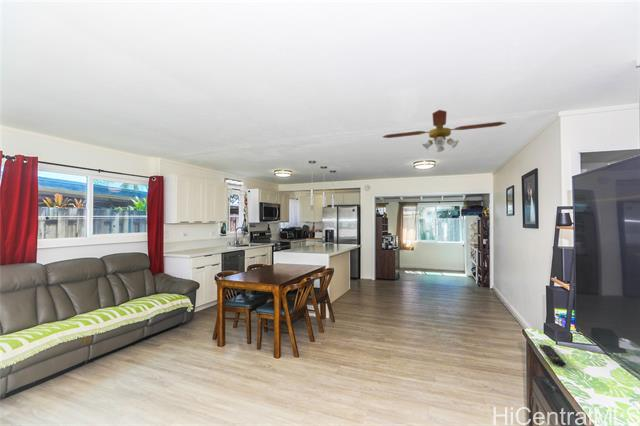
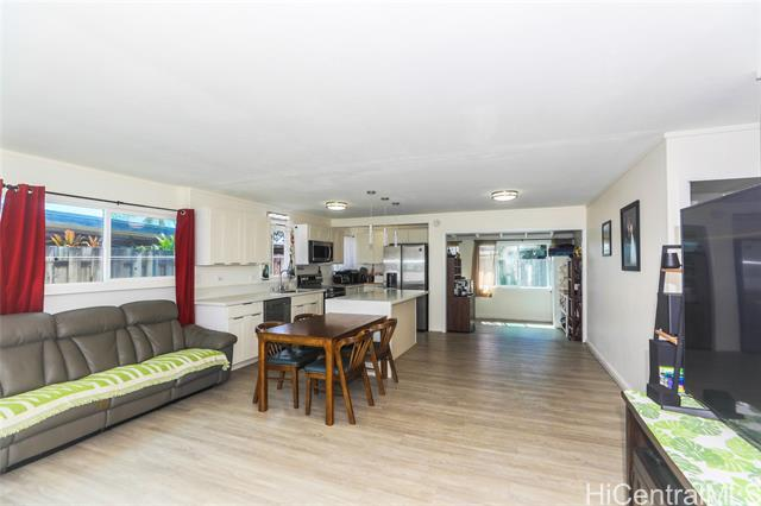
- ceiling fan (439, 134)
- remote control (551, 354)
